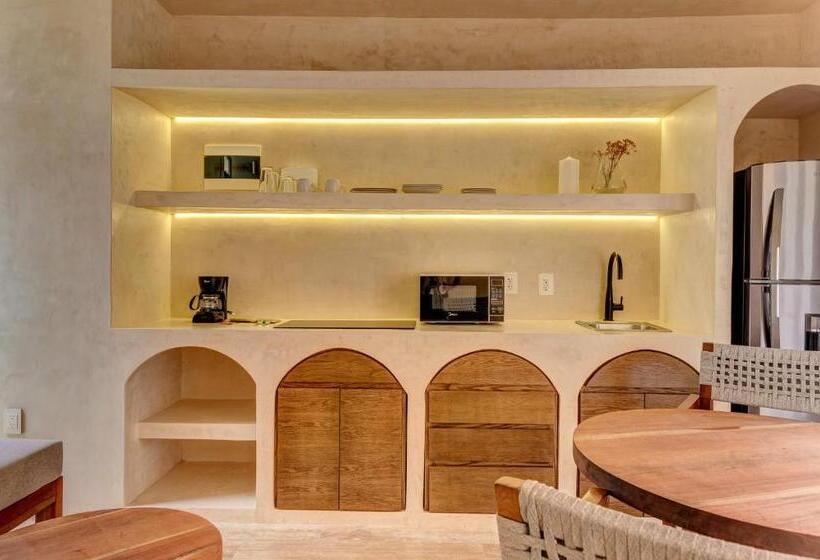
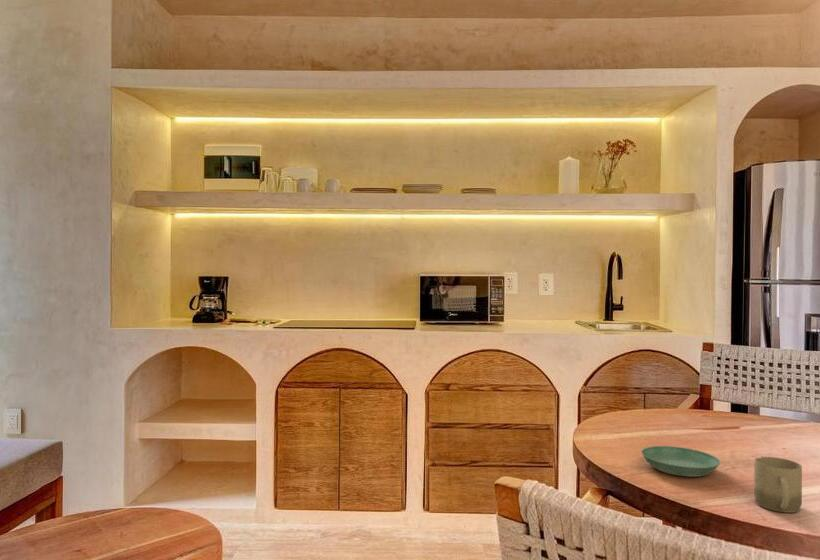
+ cup (779, 486)
+ saucer (679, 462)
